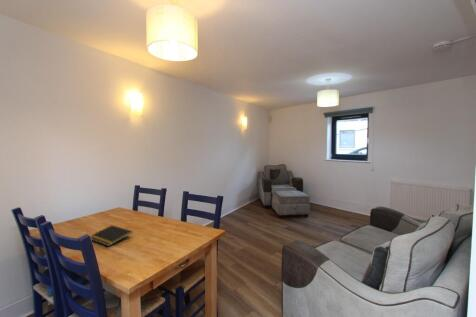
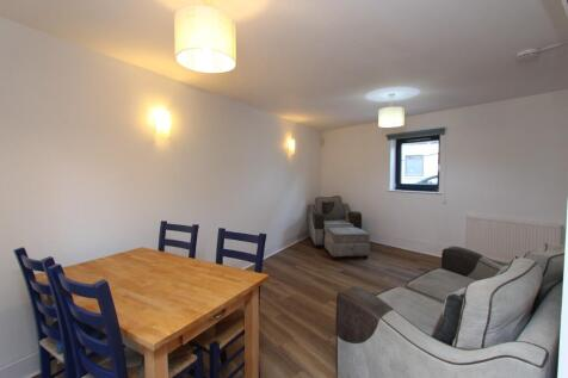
- notepad (110, 234)
